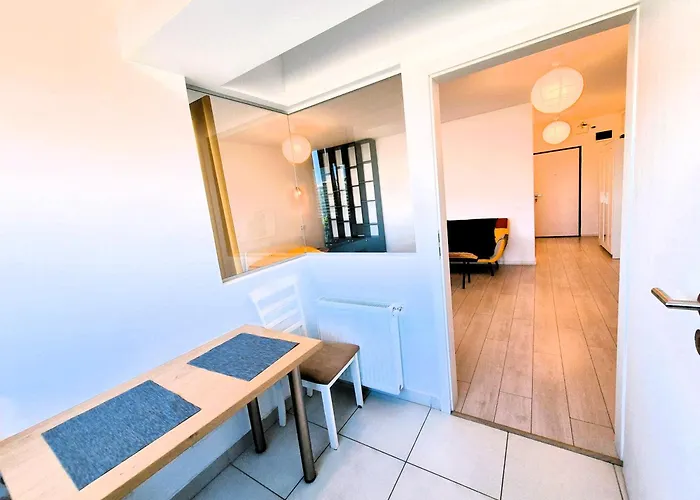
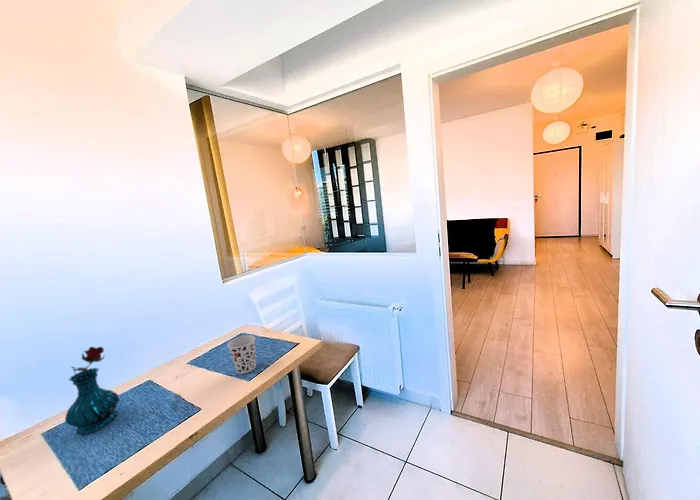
+ cup (244, 354)
+ vase (87, 386)
